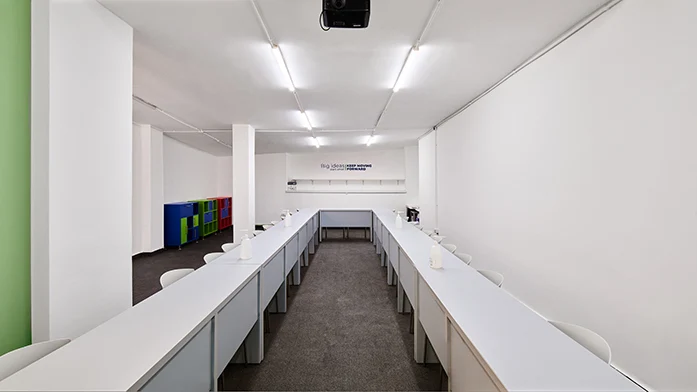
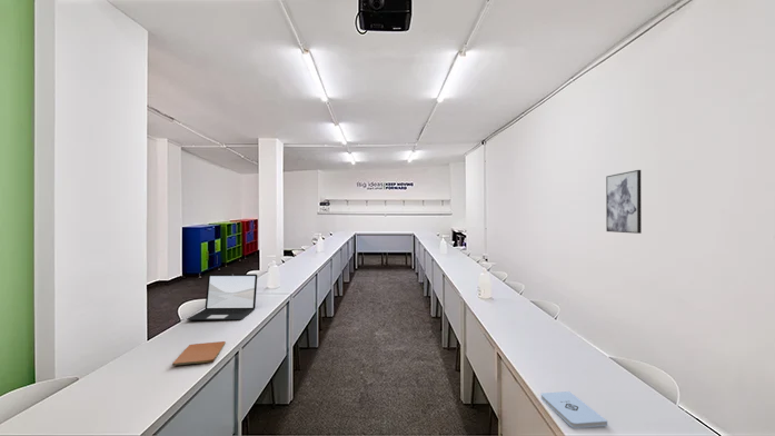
+ laptop (223, 295)
+ book (200, 353)
+ wall art (622, 202)
+ notepad (570, 408)
